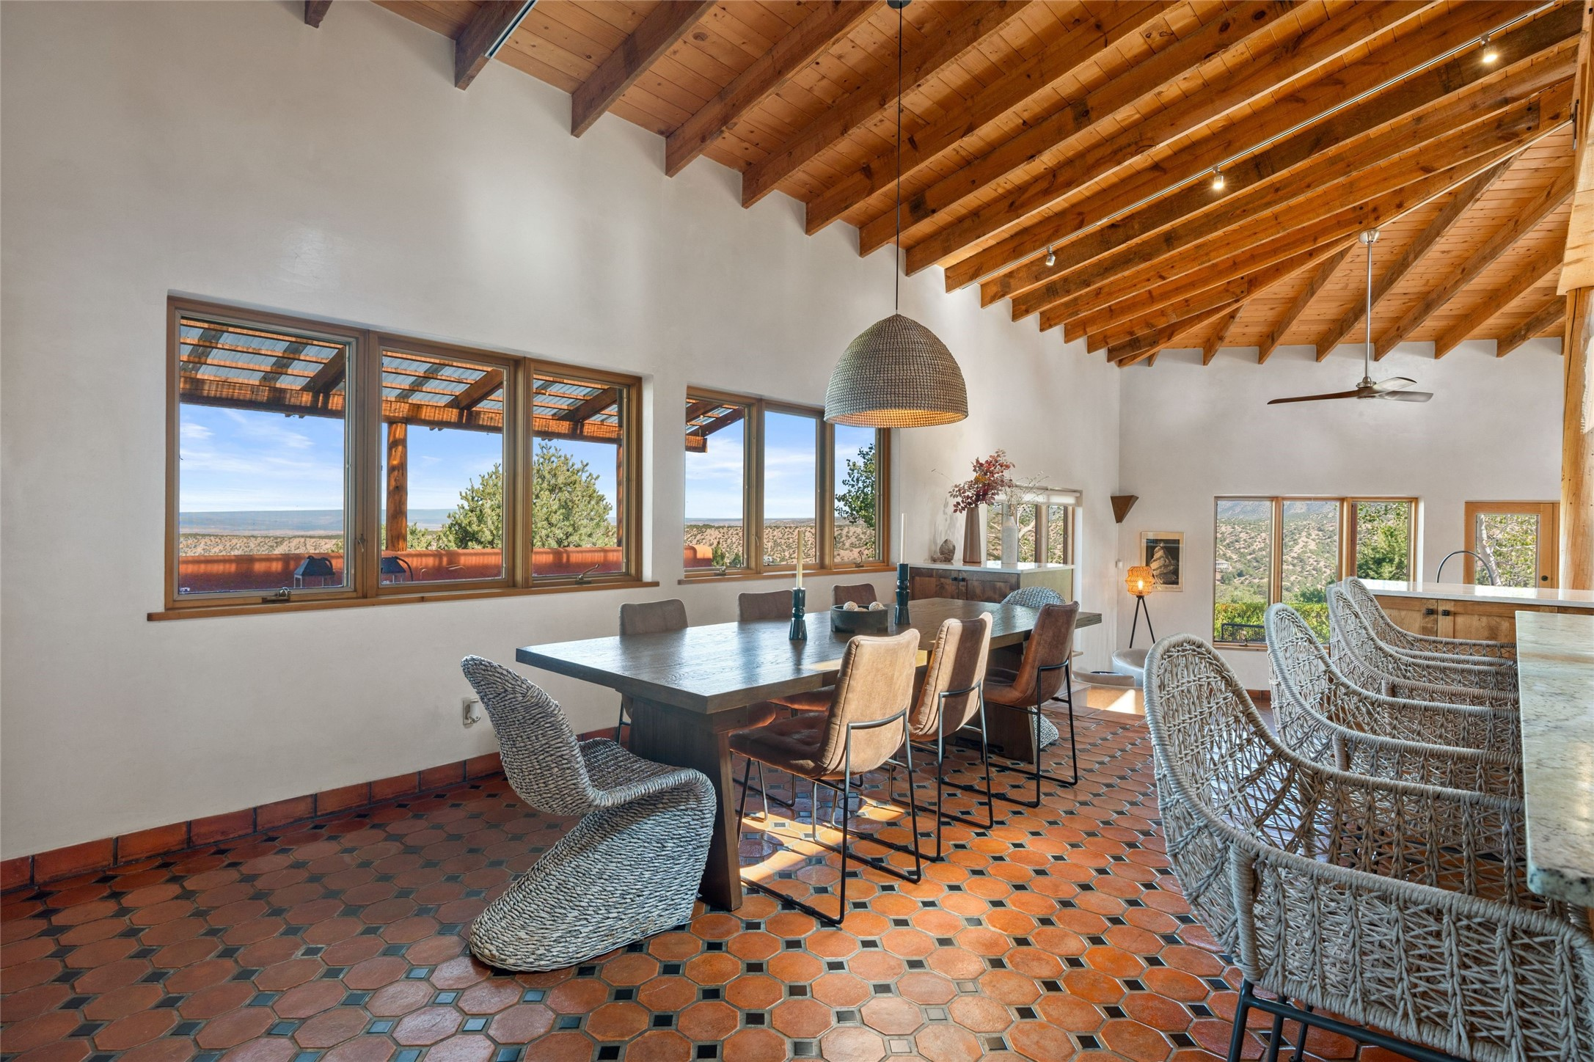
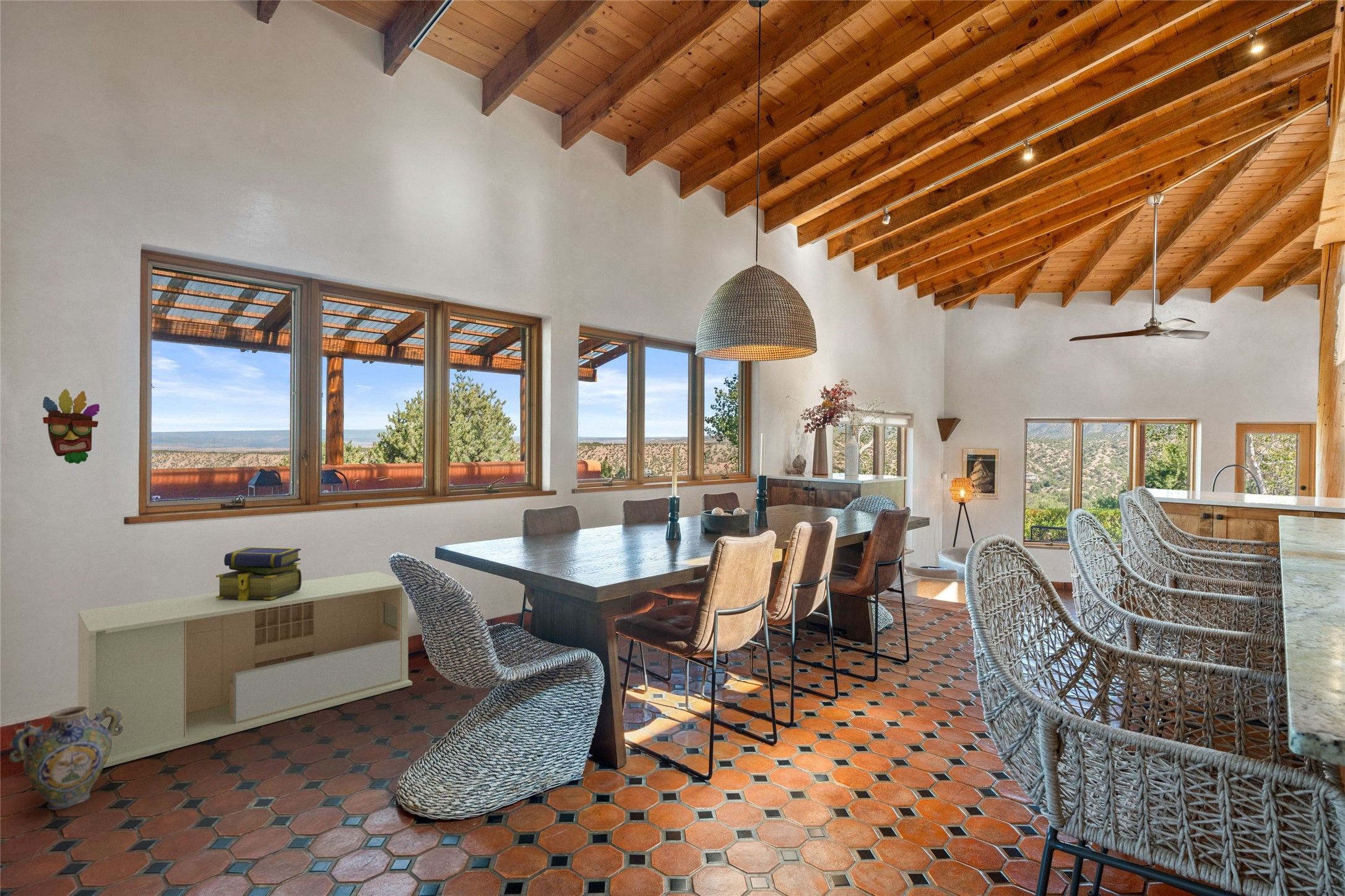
+ ceramic jug (69, 756)
+ storage bench (261, 651)
+ decorative mask (72, 426)
+ stack of books (263, 571)
